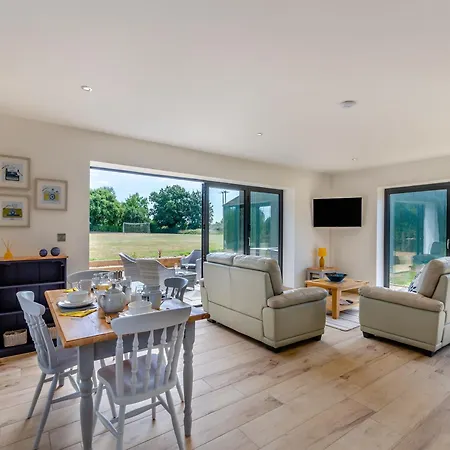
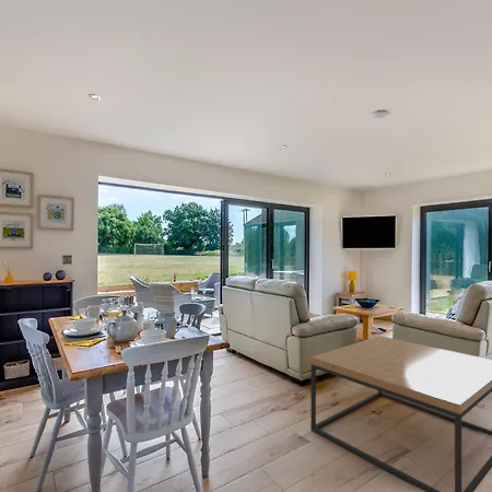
+ coffee table (408, 398)
